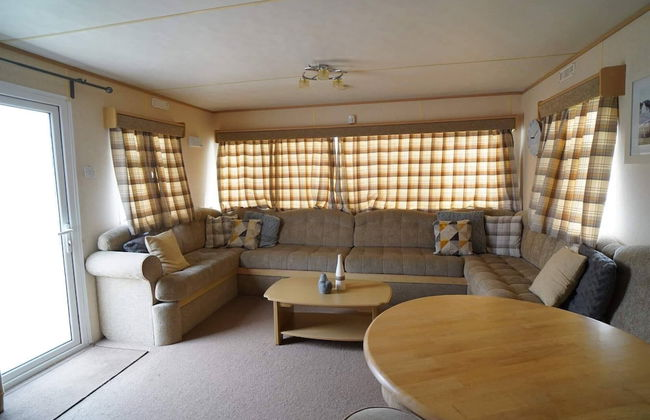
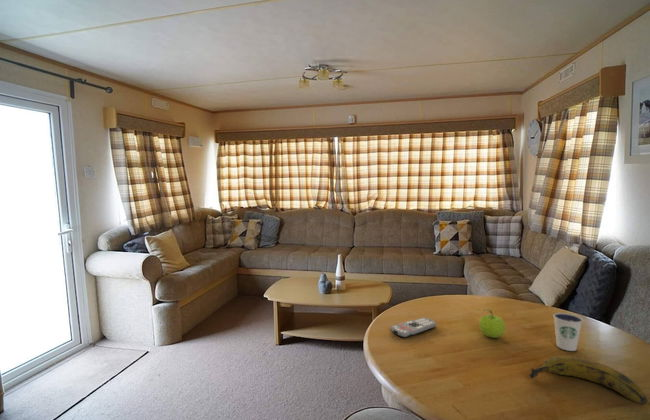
+ remote control (414, 327)
+ fruit (487, 321)
+ dixie cup (567, 332)
+ banana (585, 378)
